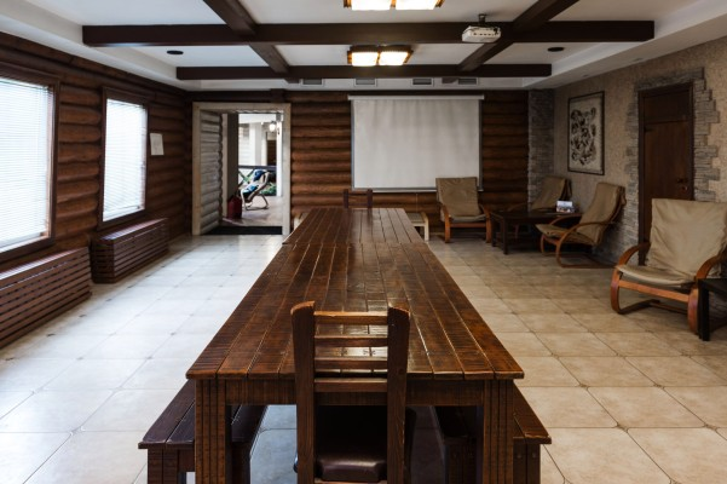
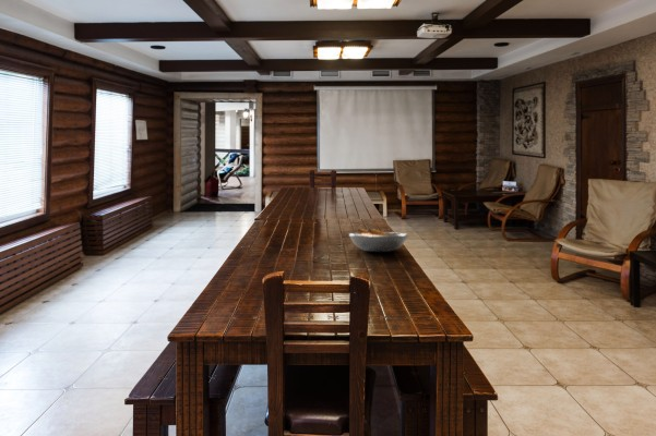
+ fruit bowl (378, 240)
